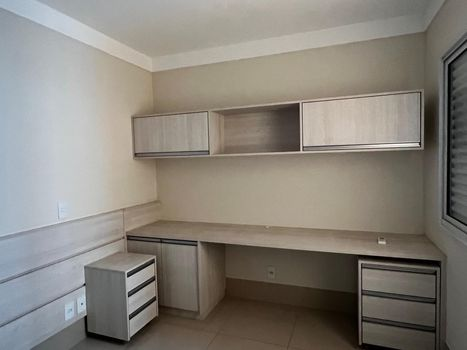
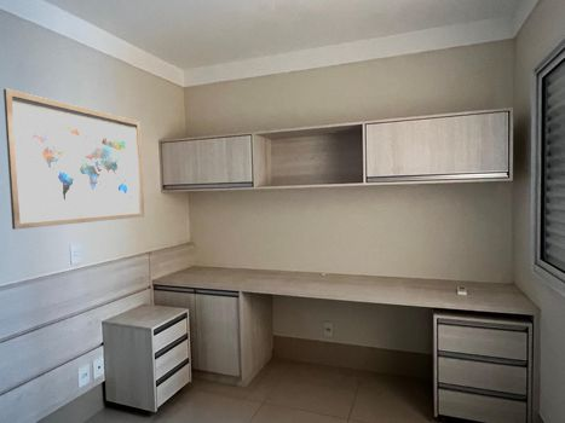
+ wall art (87, 166)
